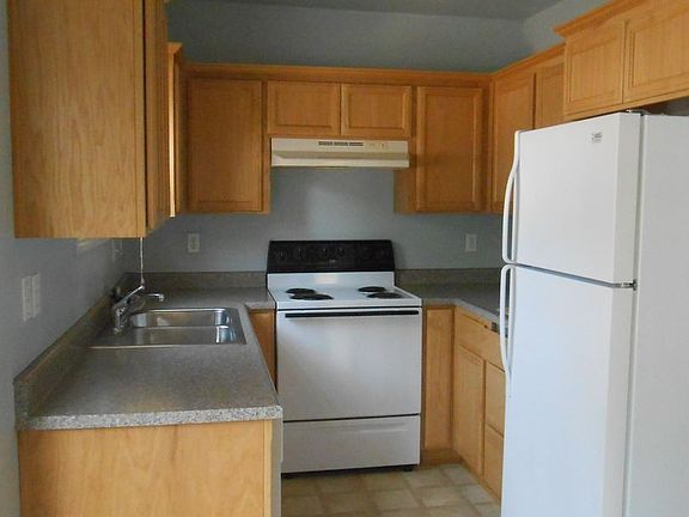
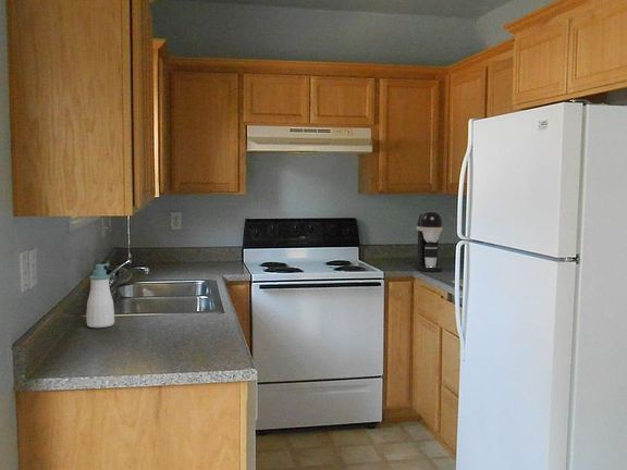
+ coffee maker (429, 239)
+ soap bottle (100, 295)
